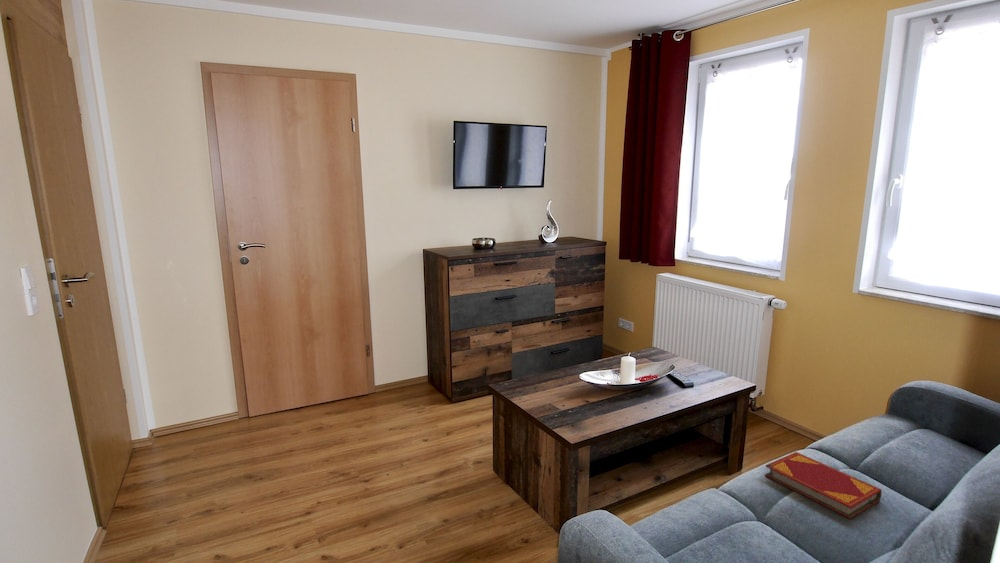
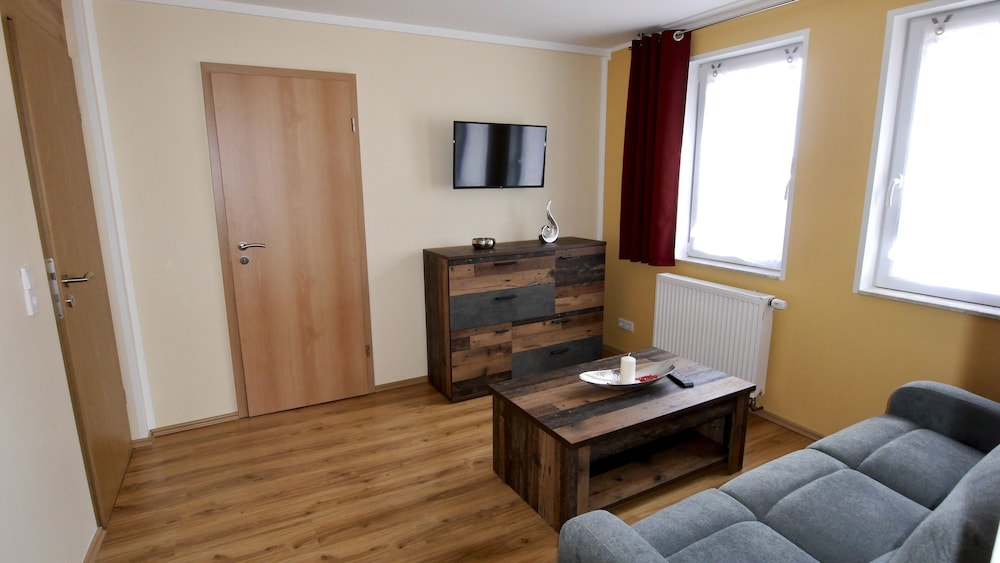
- hardback book (820, 482)
